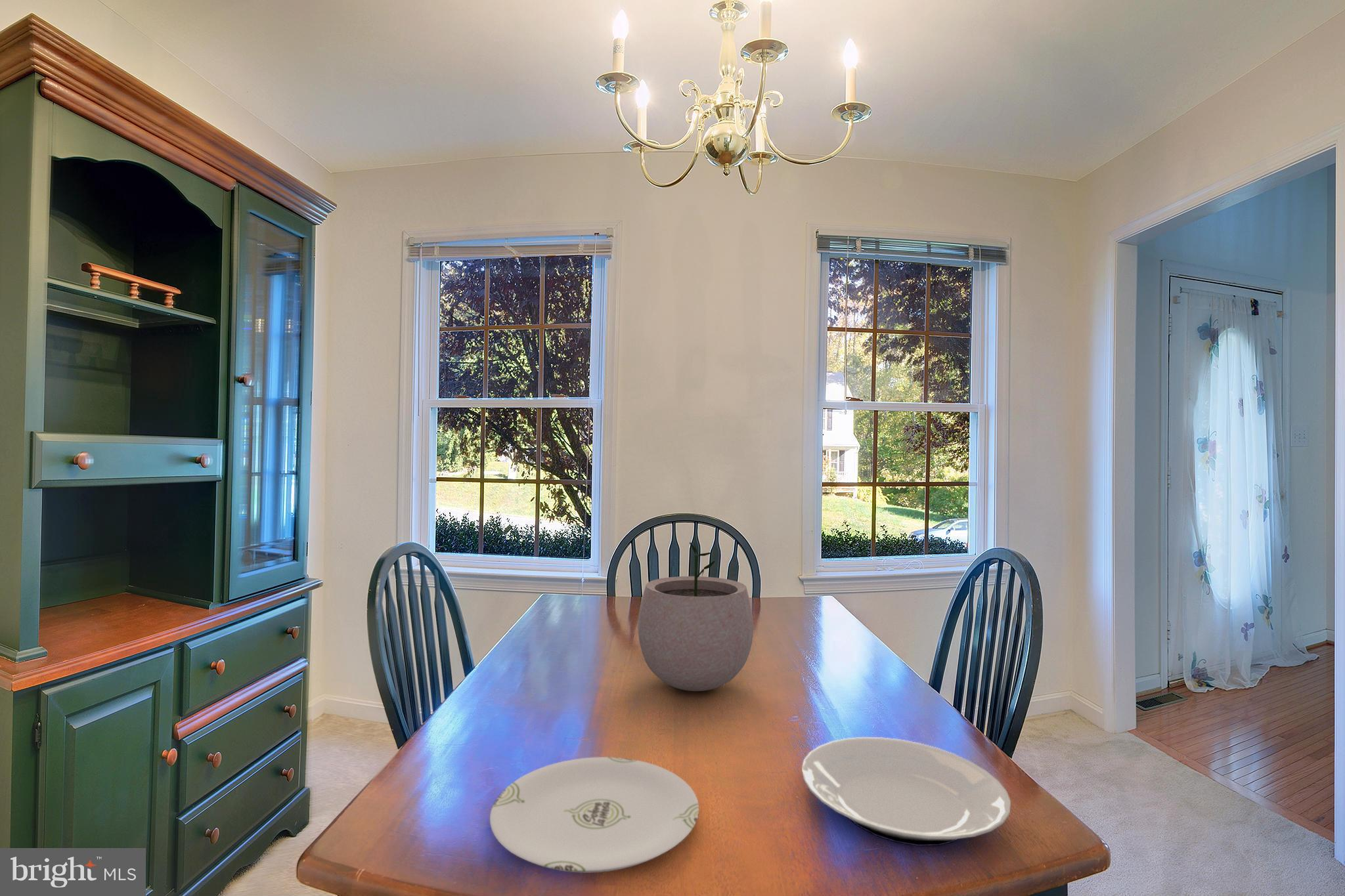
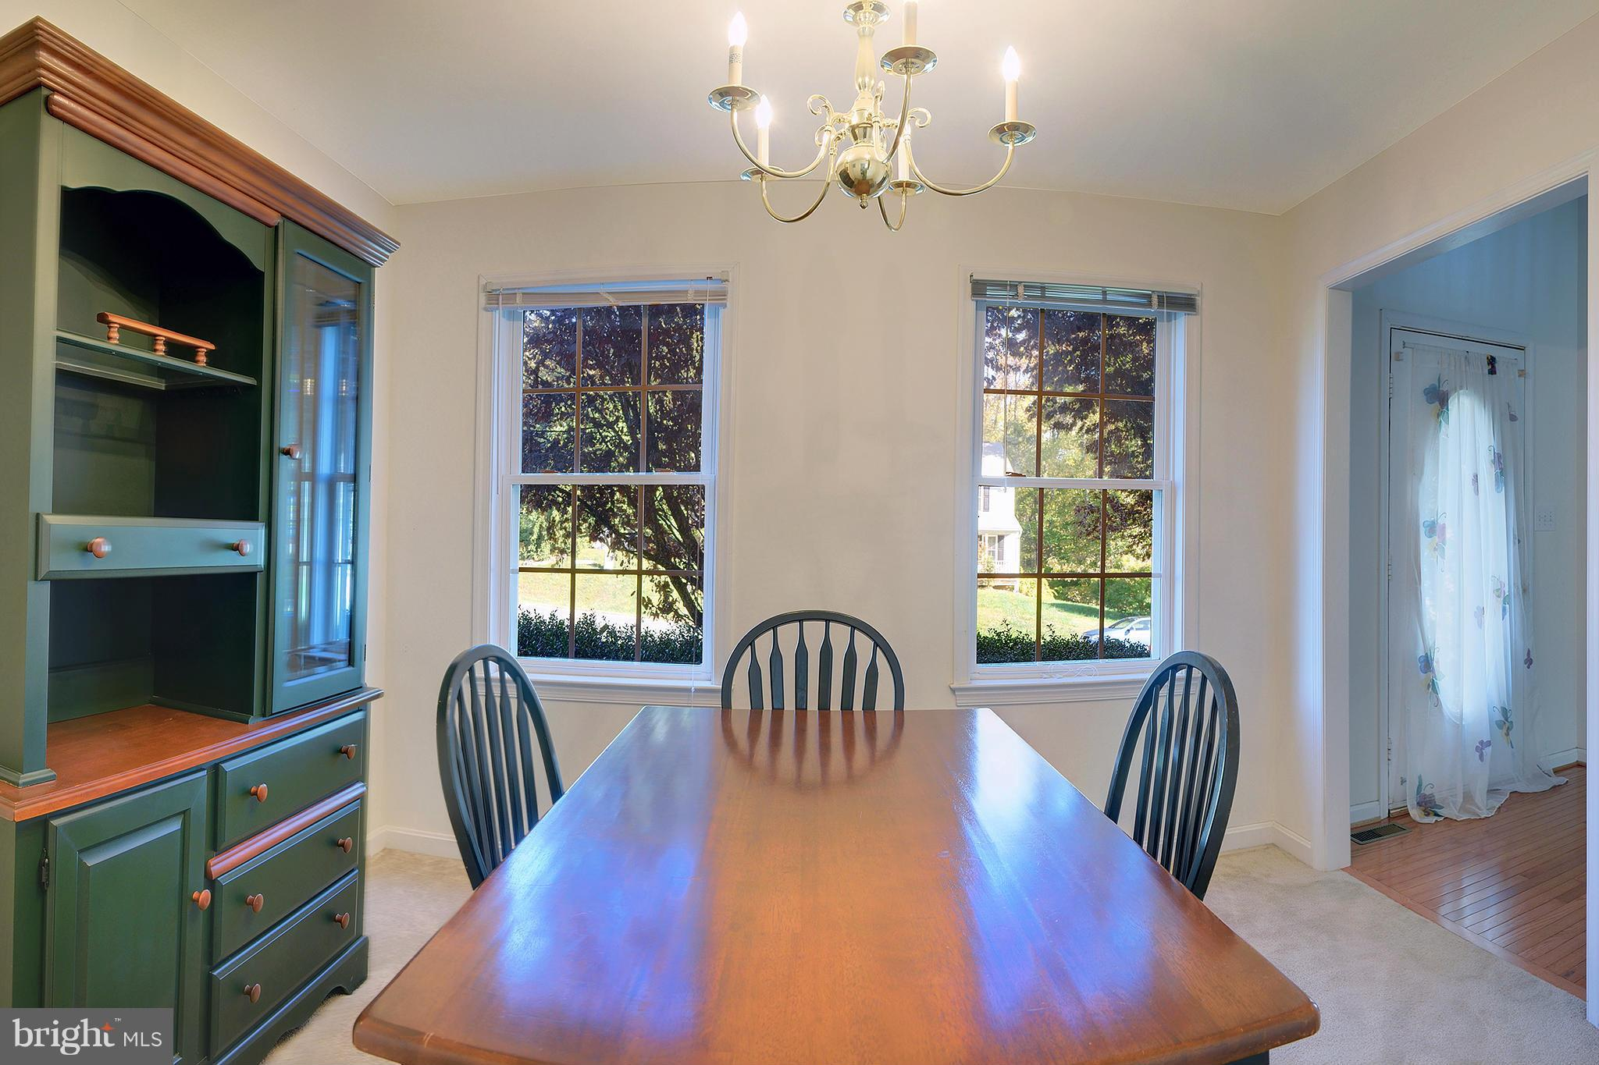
- plant pot (695, 613)
- plate (596, 813)
- plate (900, 794)
